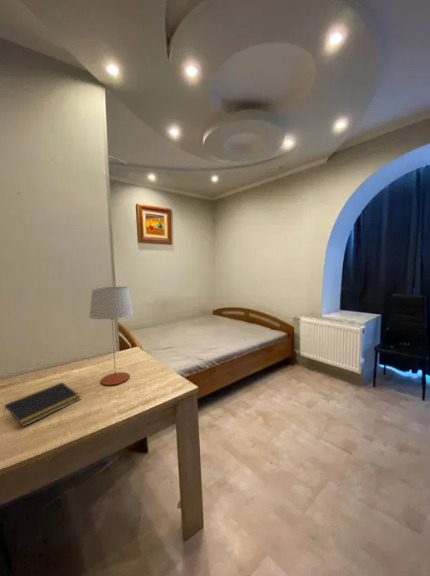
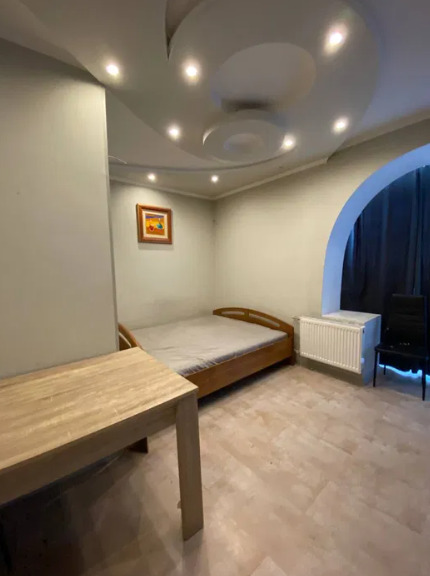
- notepad (45, 401)
- table lamp (113, 335)
